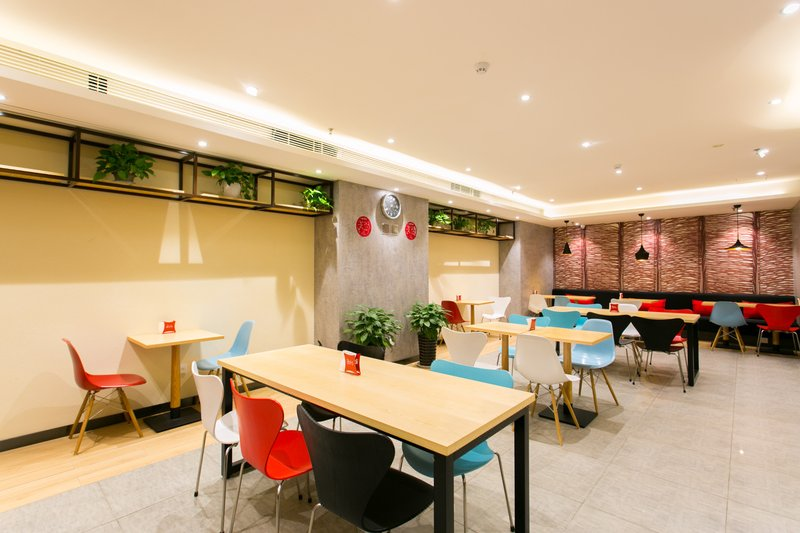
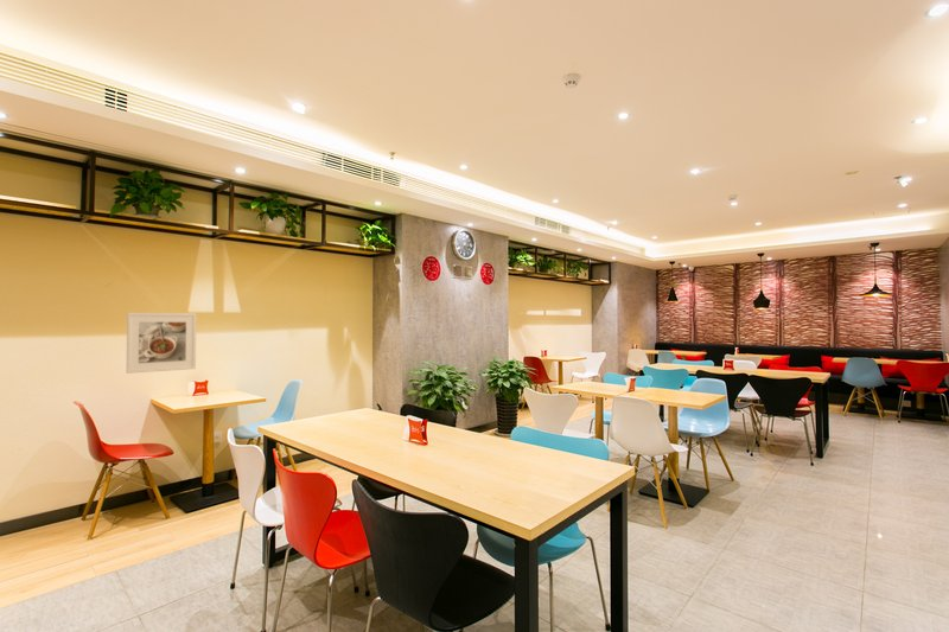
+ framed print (163, 341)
